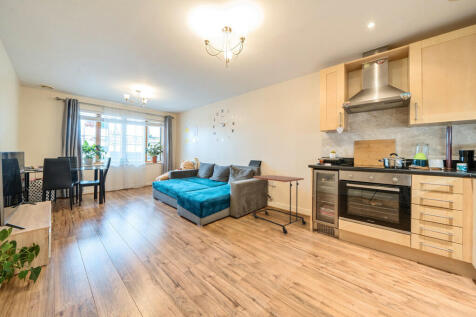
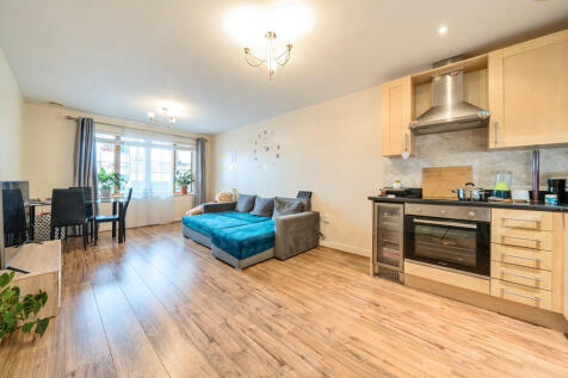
- side table (274, 209)
